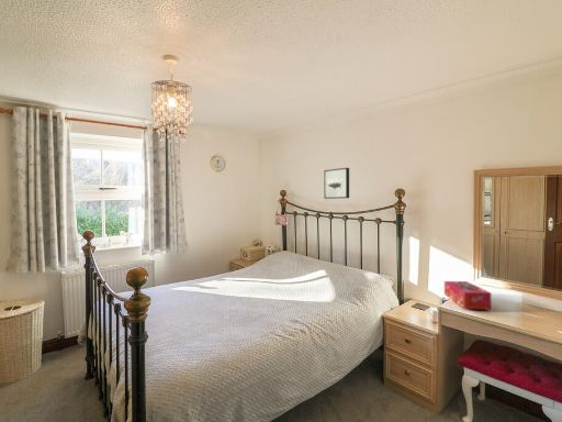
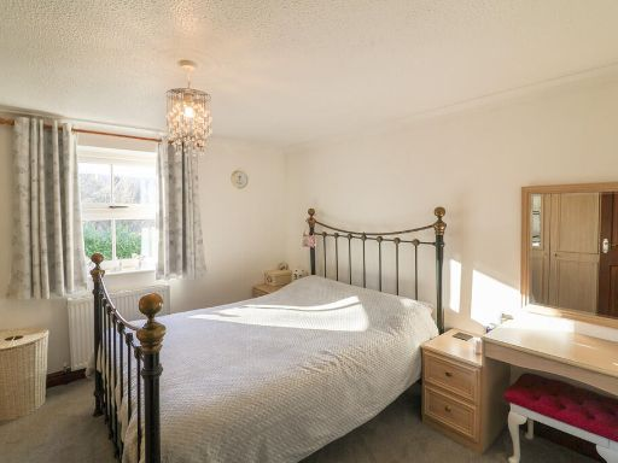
- tissue box (465, 293)
- wall art (336, 184)
